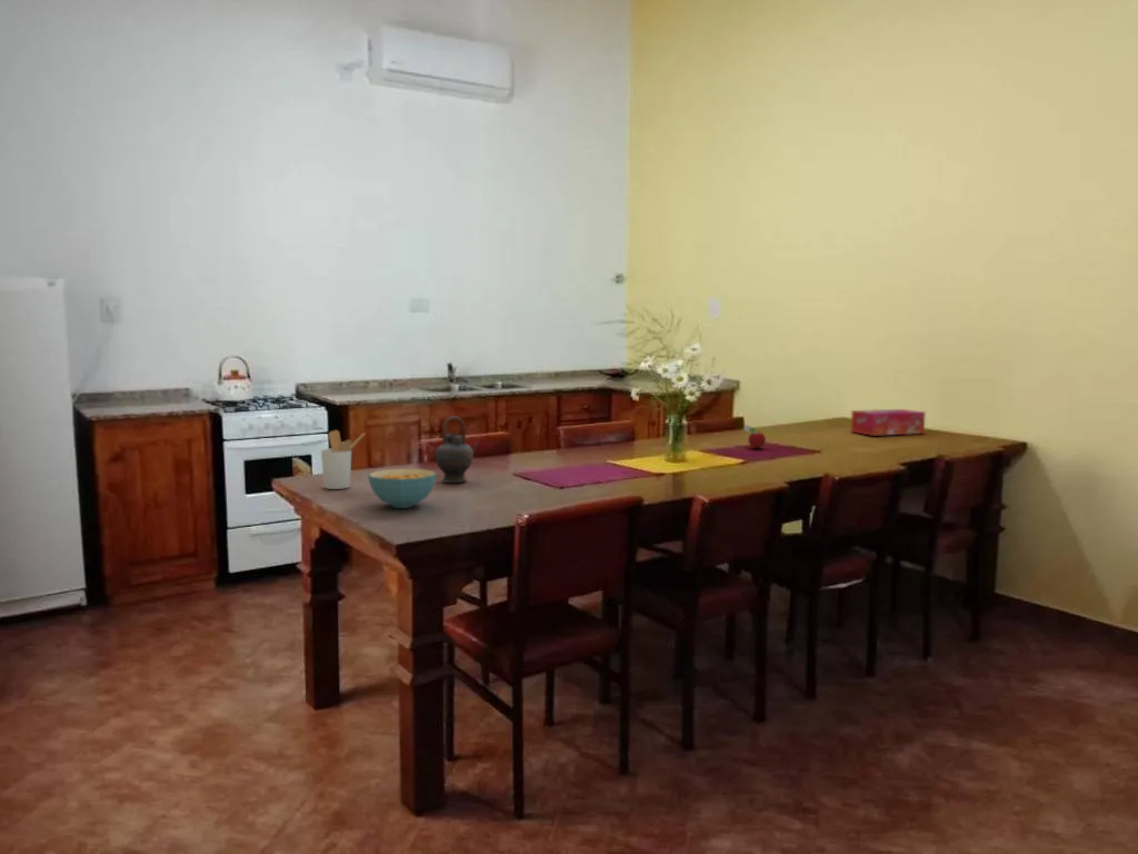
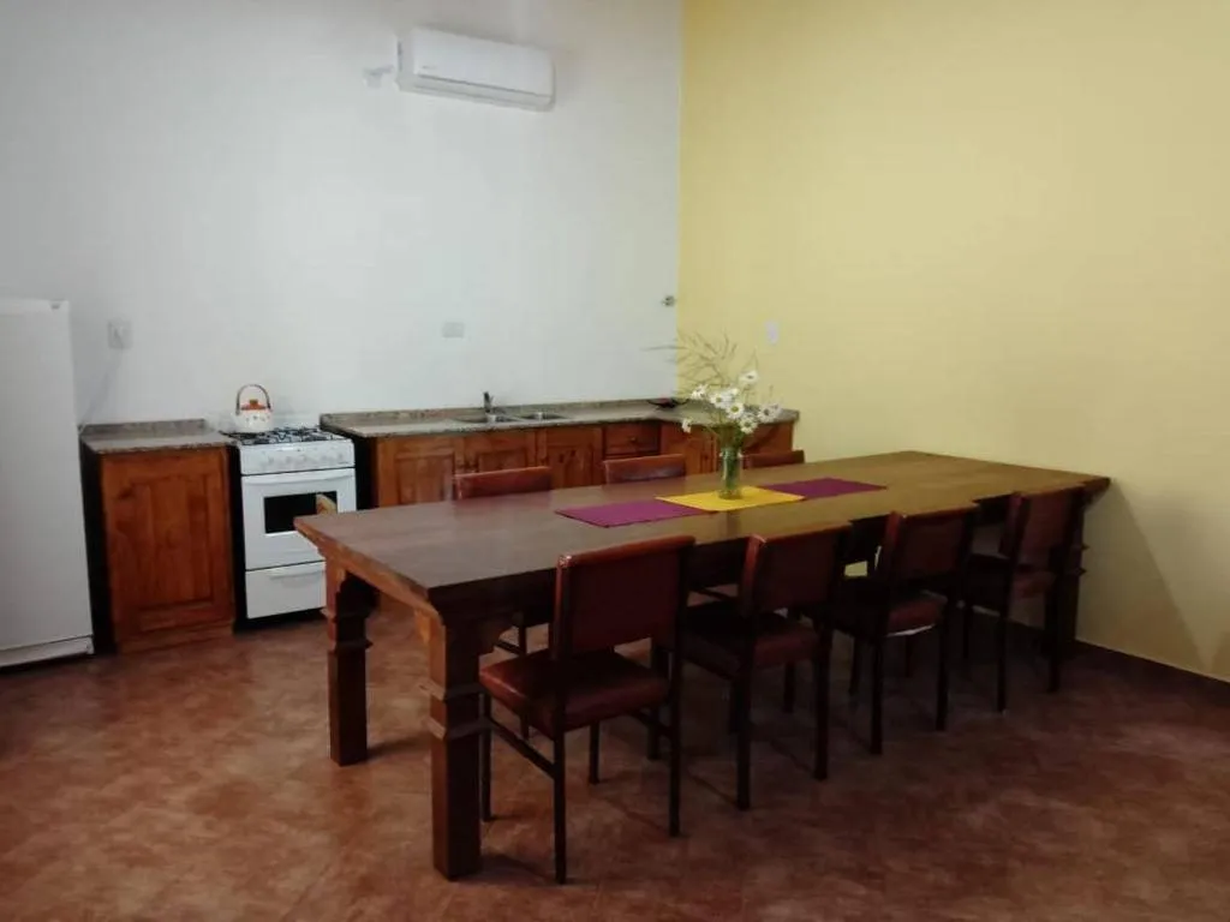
- fruit (755, 436)
- utensil holder (345, 458)
- tissue box (887, 421)
- cereal bowl (402, 489)
- teapot (458, 448)
